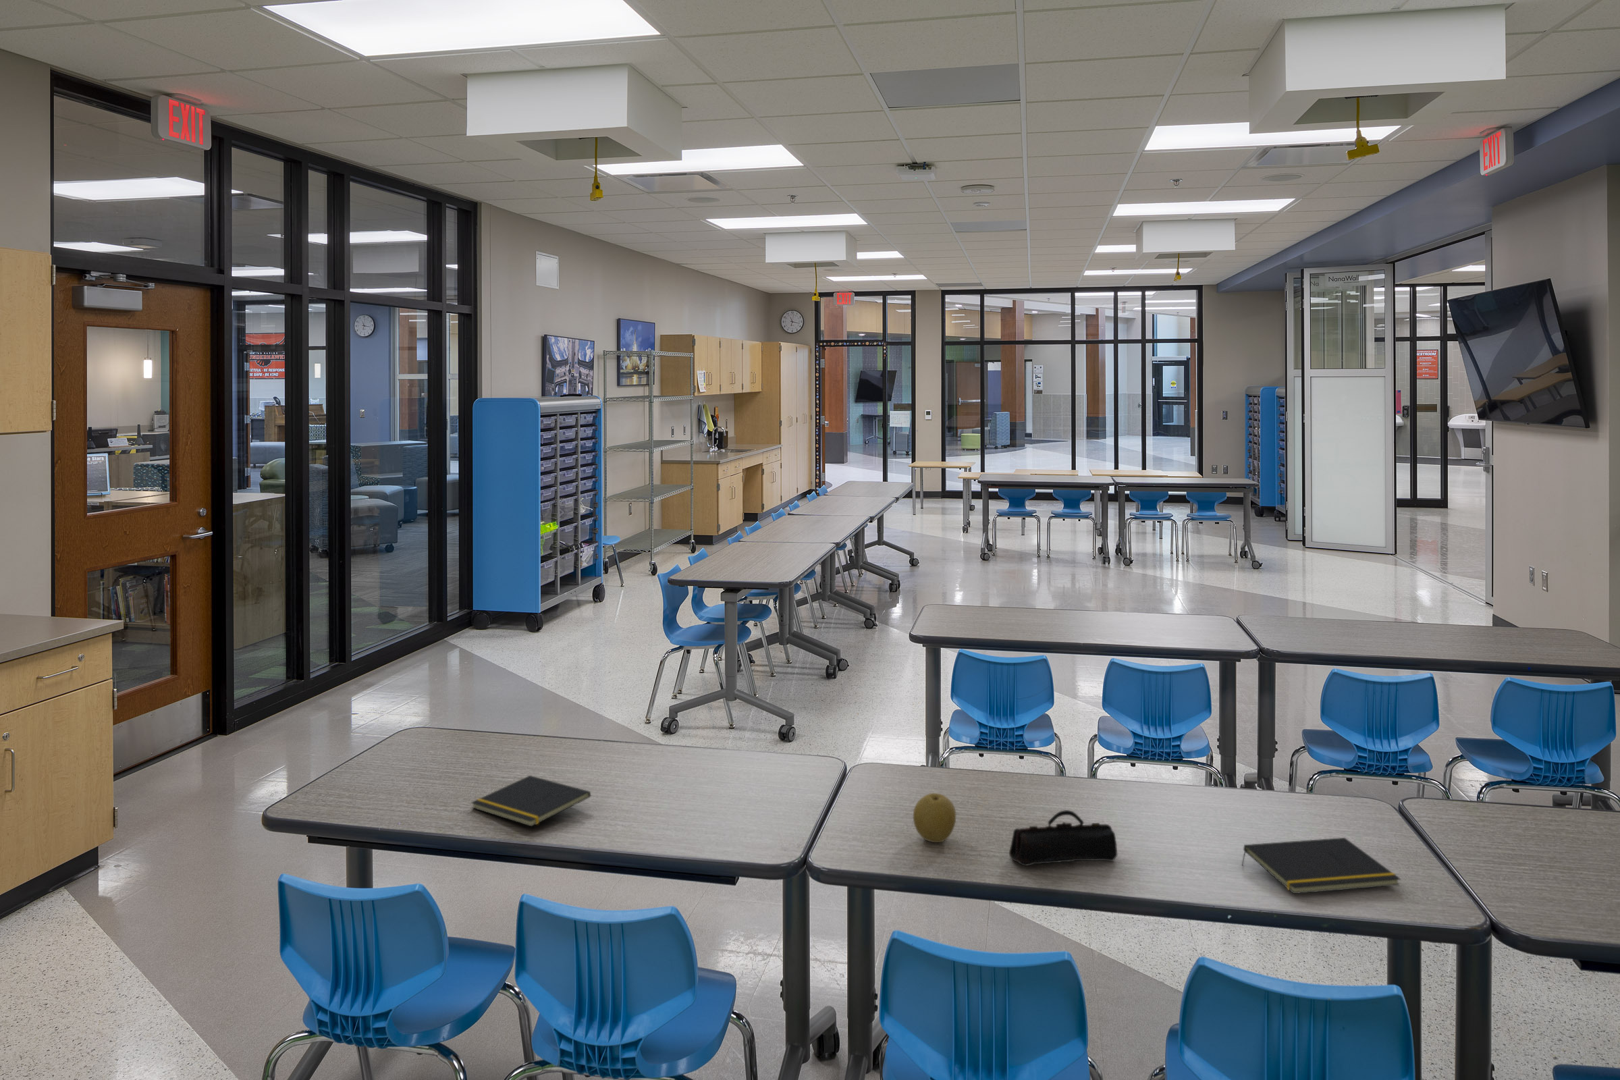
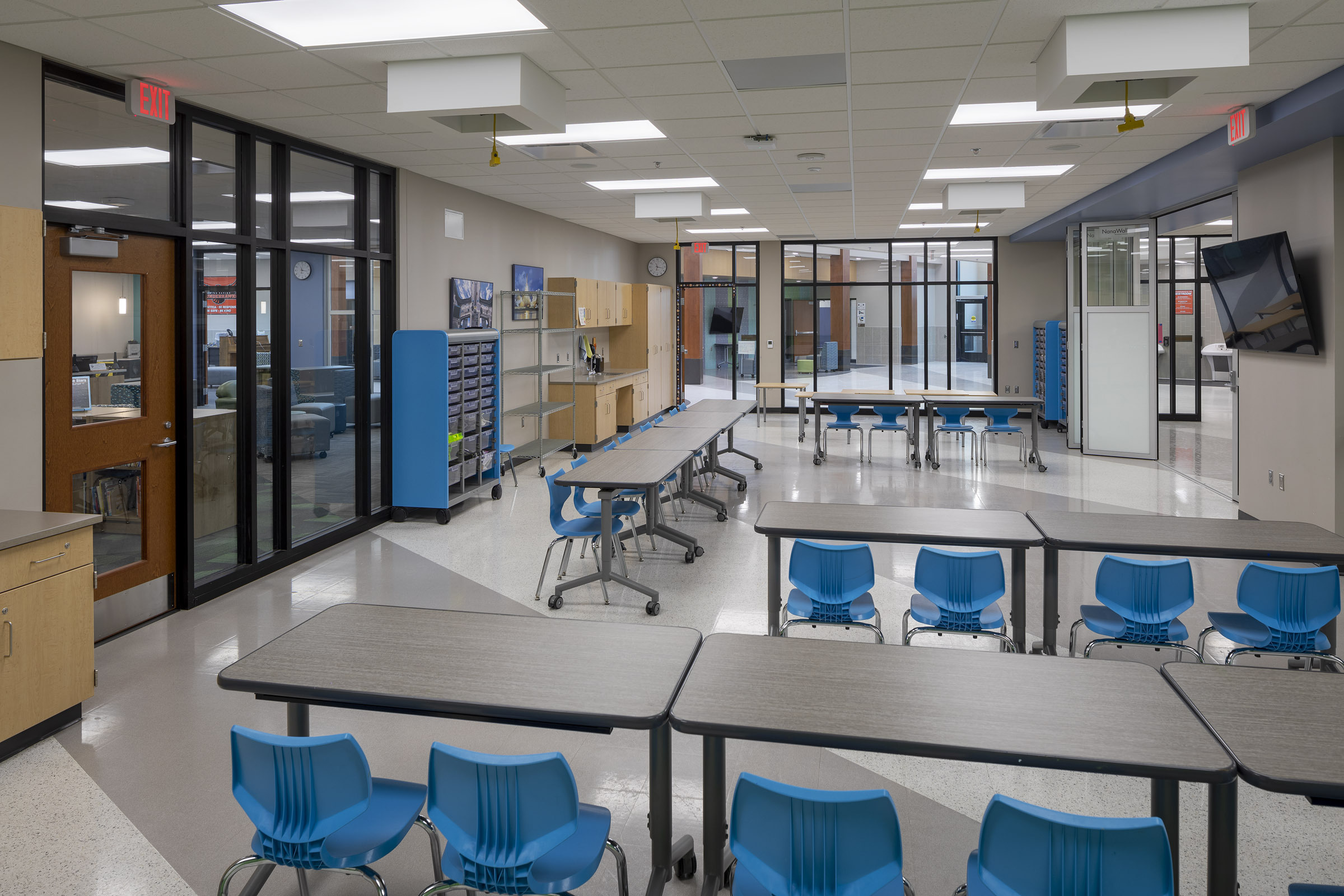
- notepad (530, 799)
- fruit (934, 817)
- pencil case (1063, 835)
- notepad (1320, 864)
